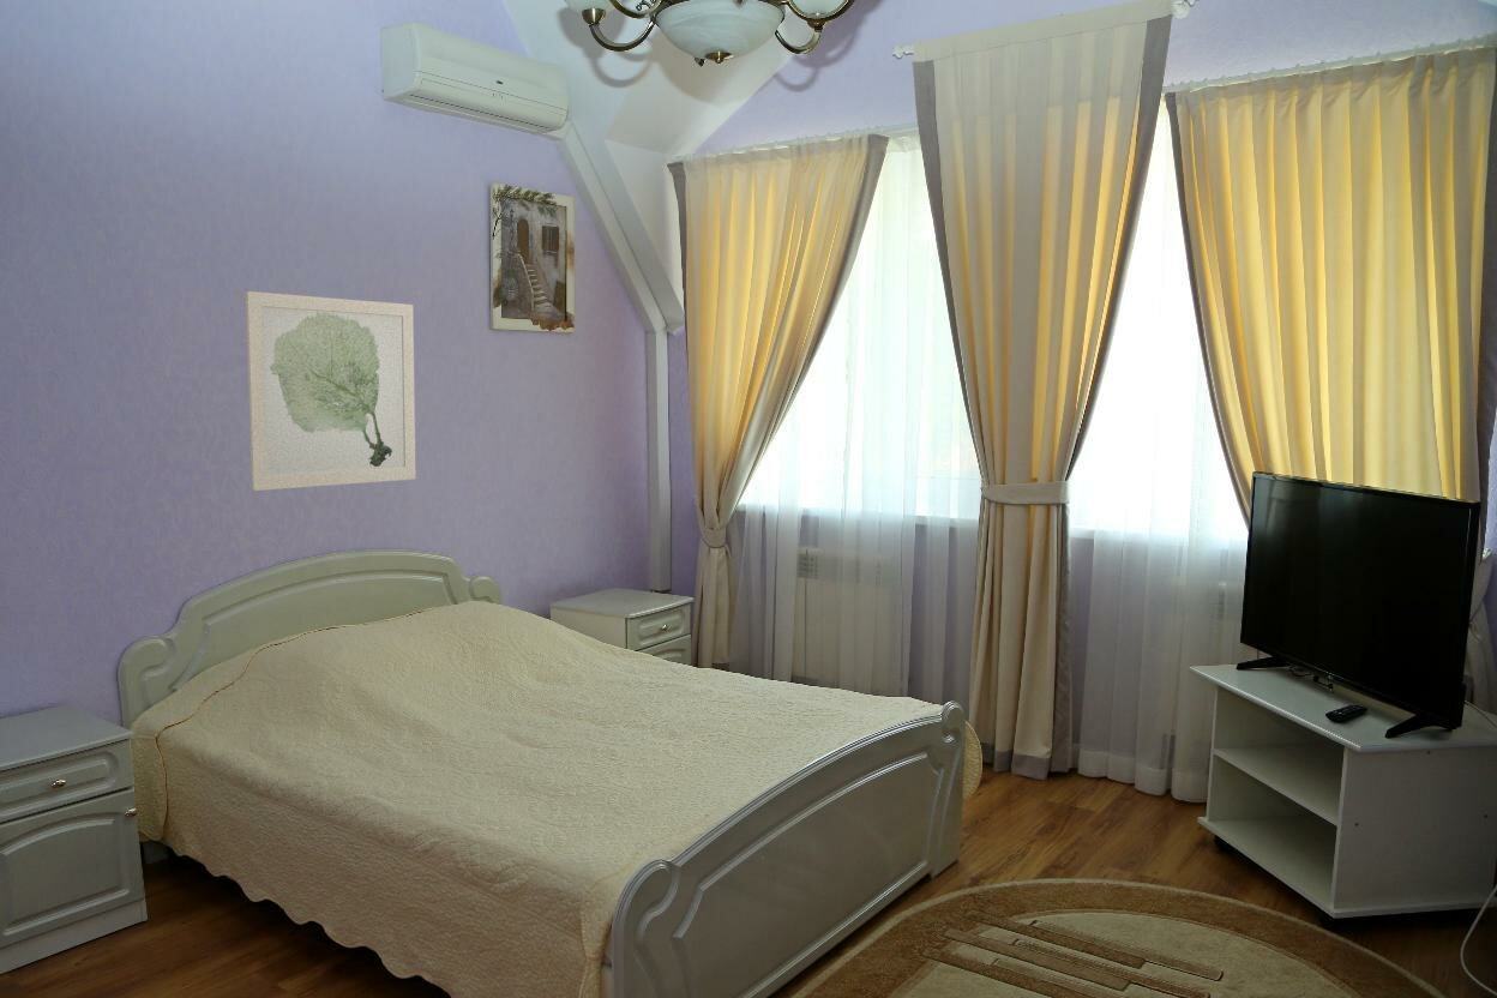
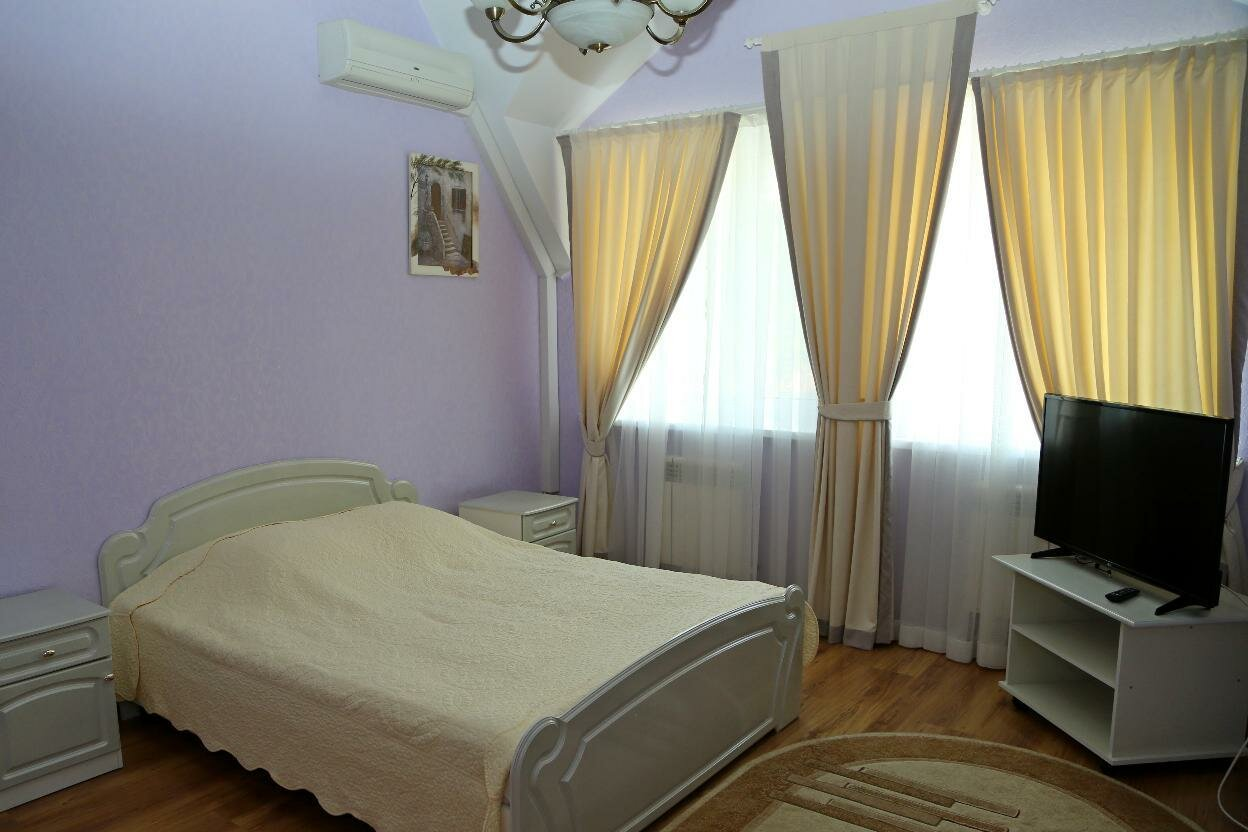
- wall art (336, 392)
